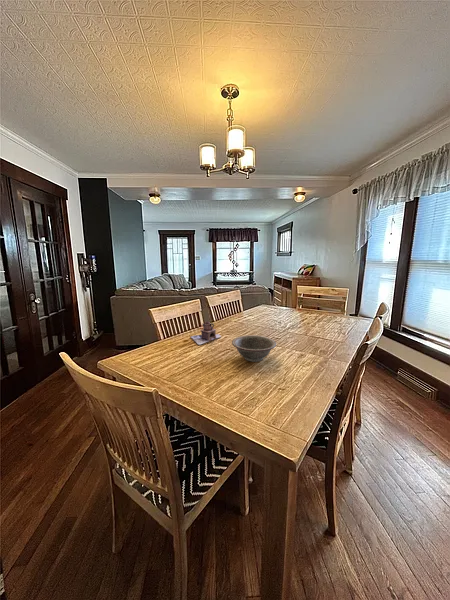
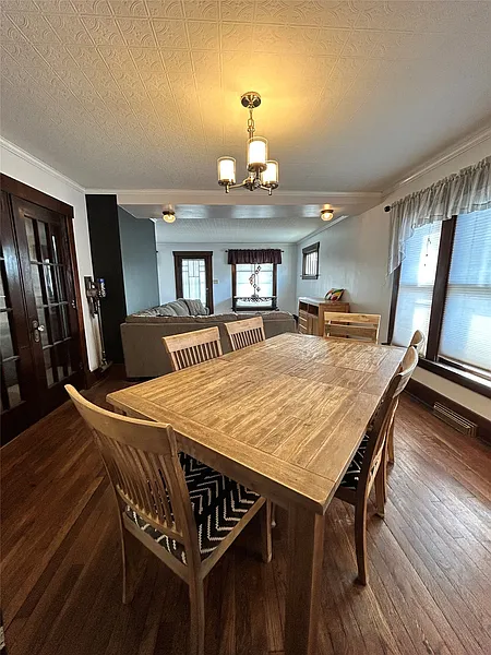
- teapot (207, 329)
- decorative bowl (253, 350)
